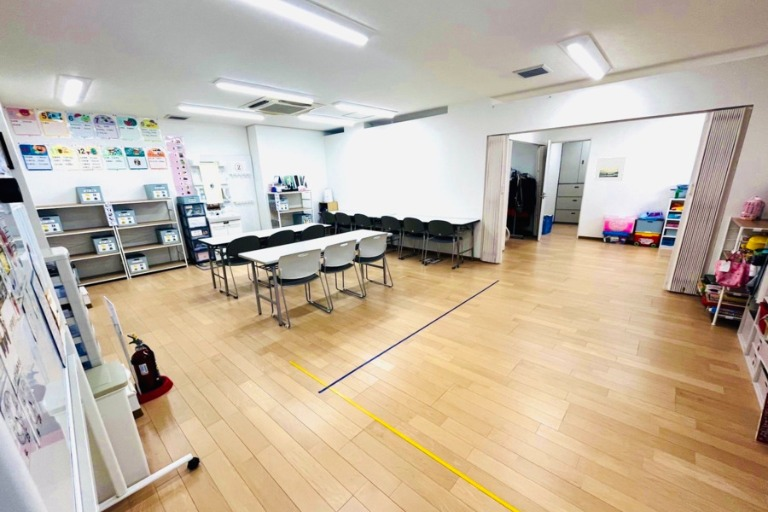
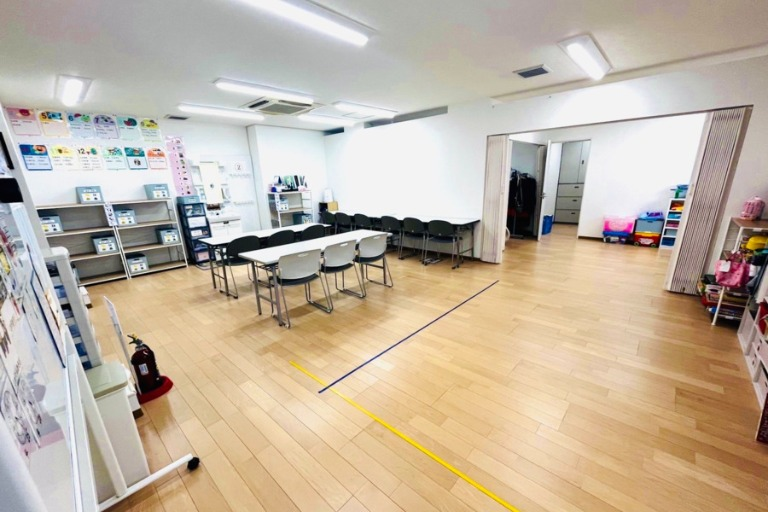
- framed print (609, 169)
